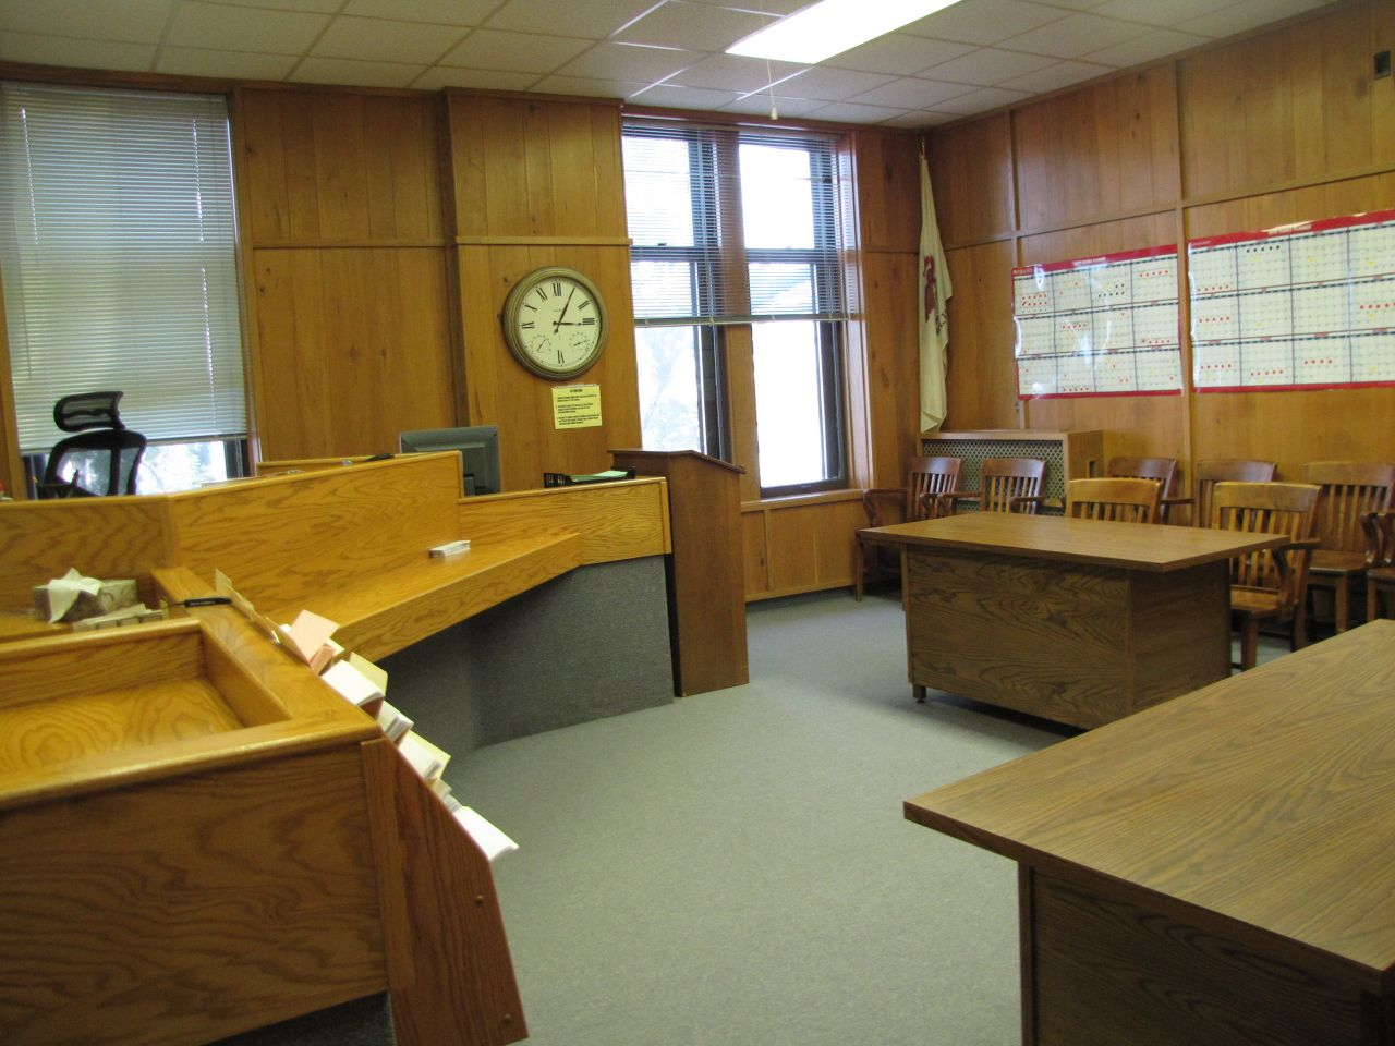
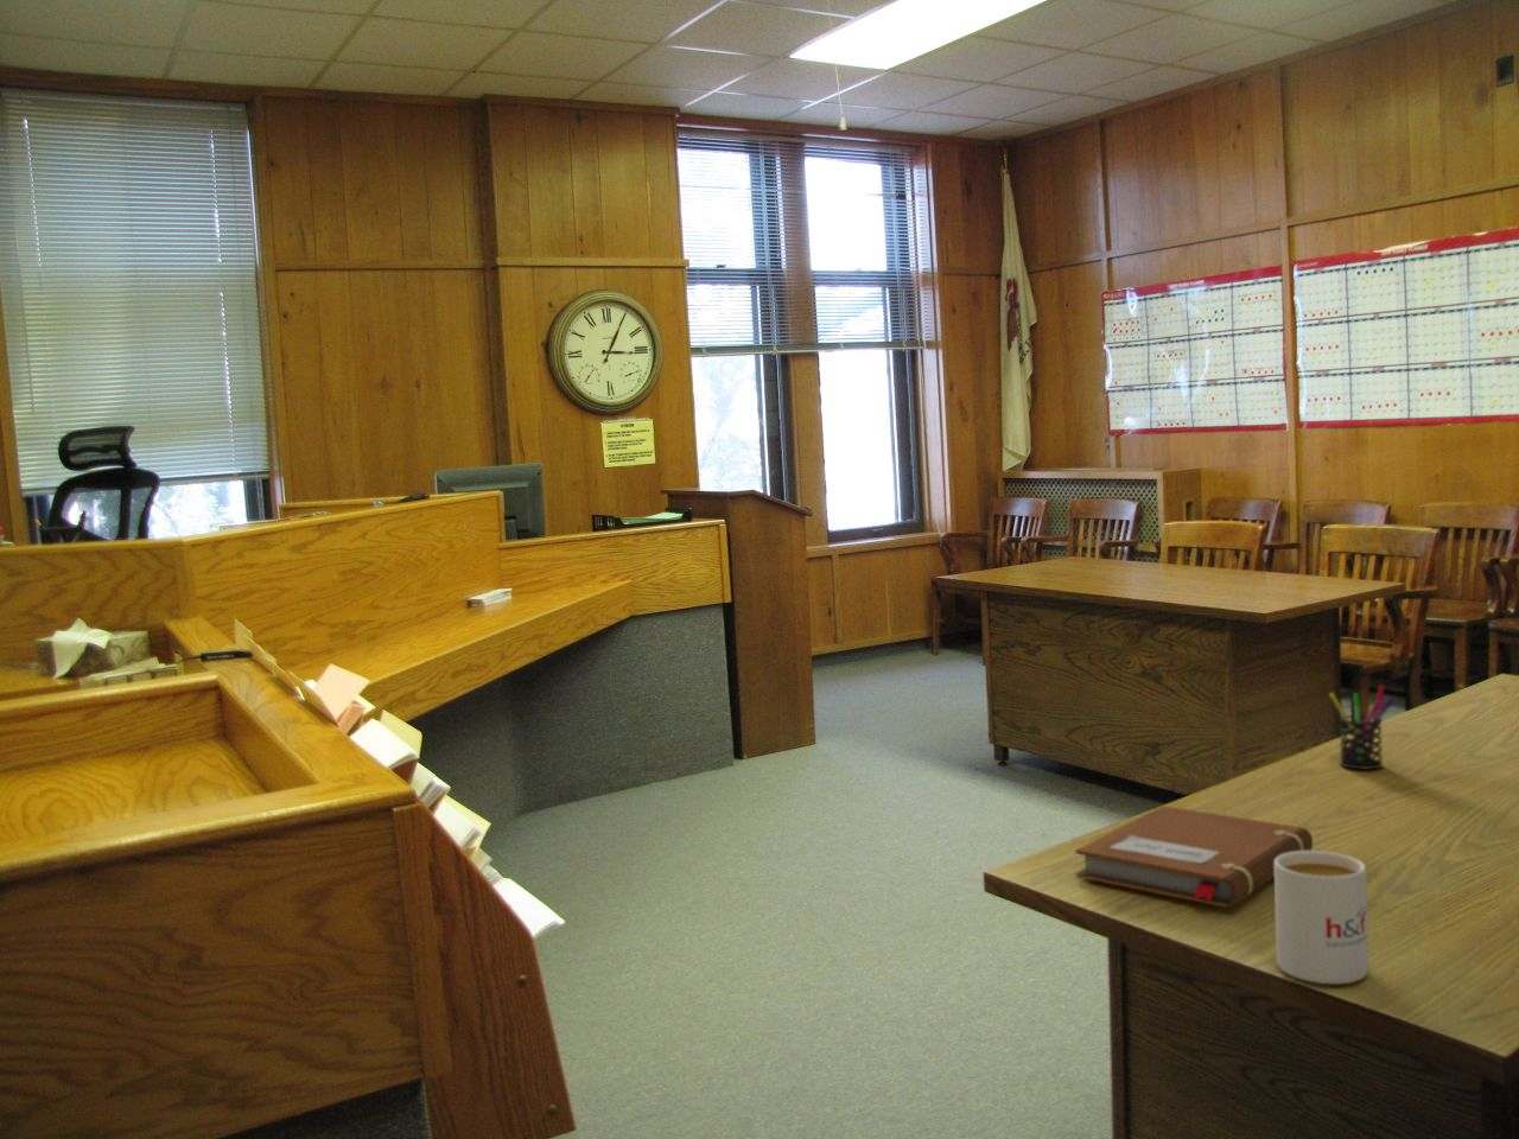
+ pen holder (1361, 724)
+ mug (1325, 910)
+ notebook (1194, 853)
